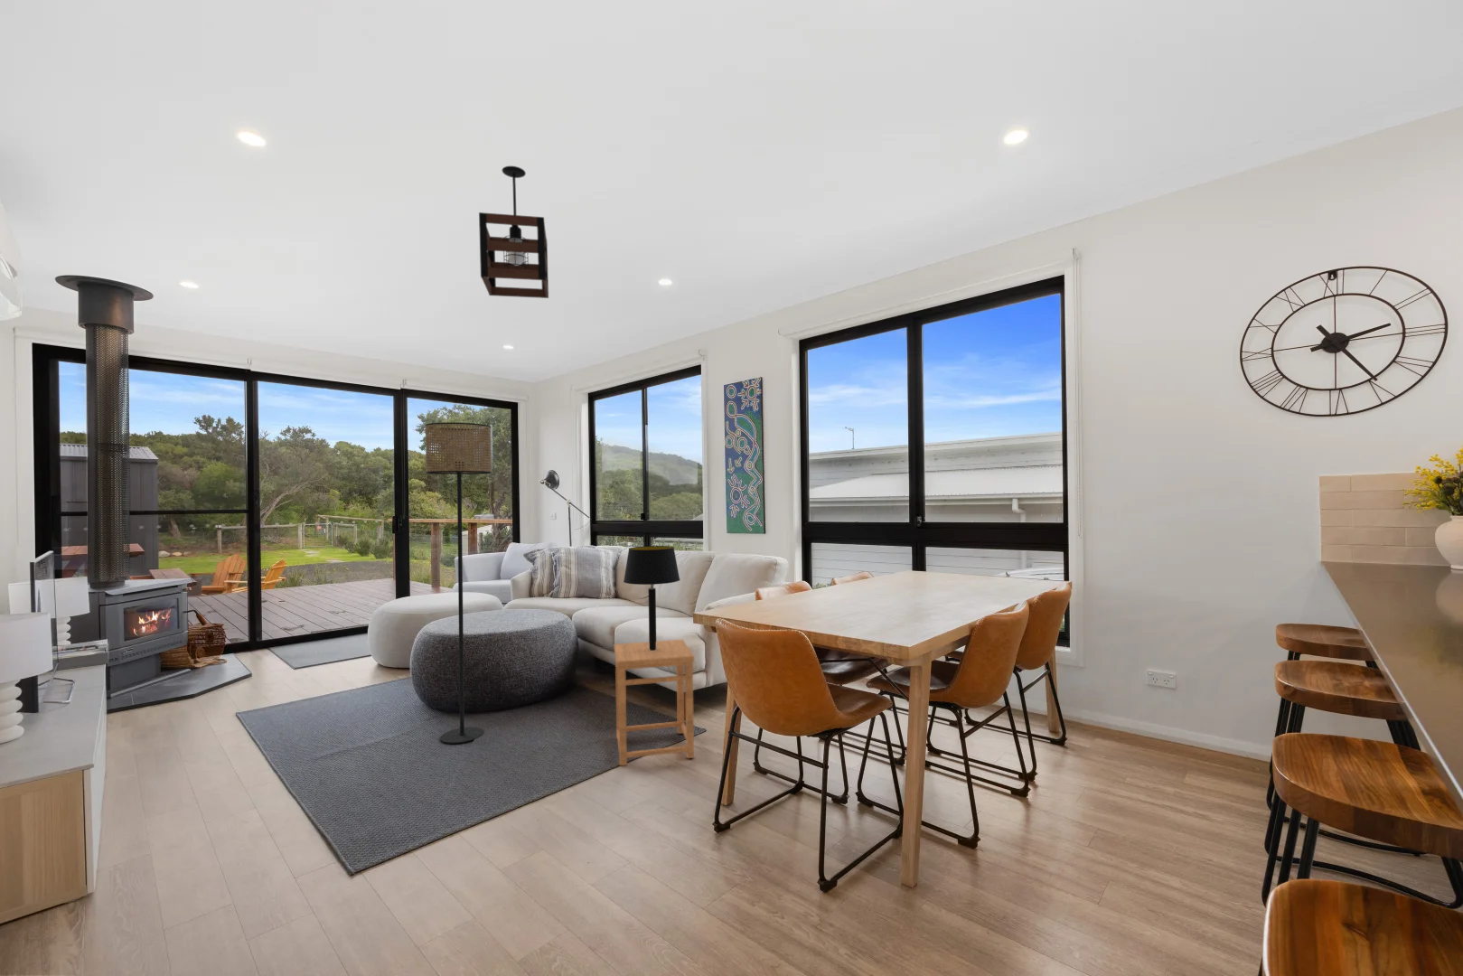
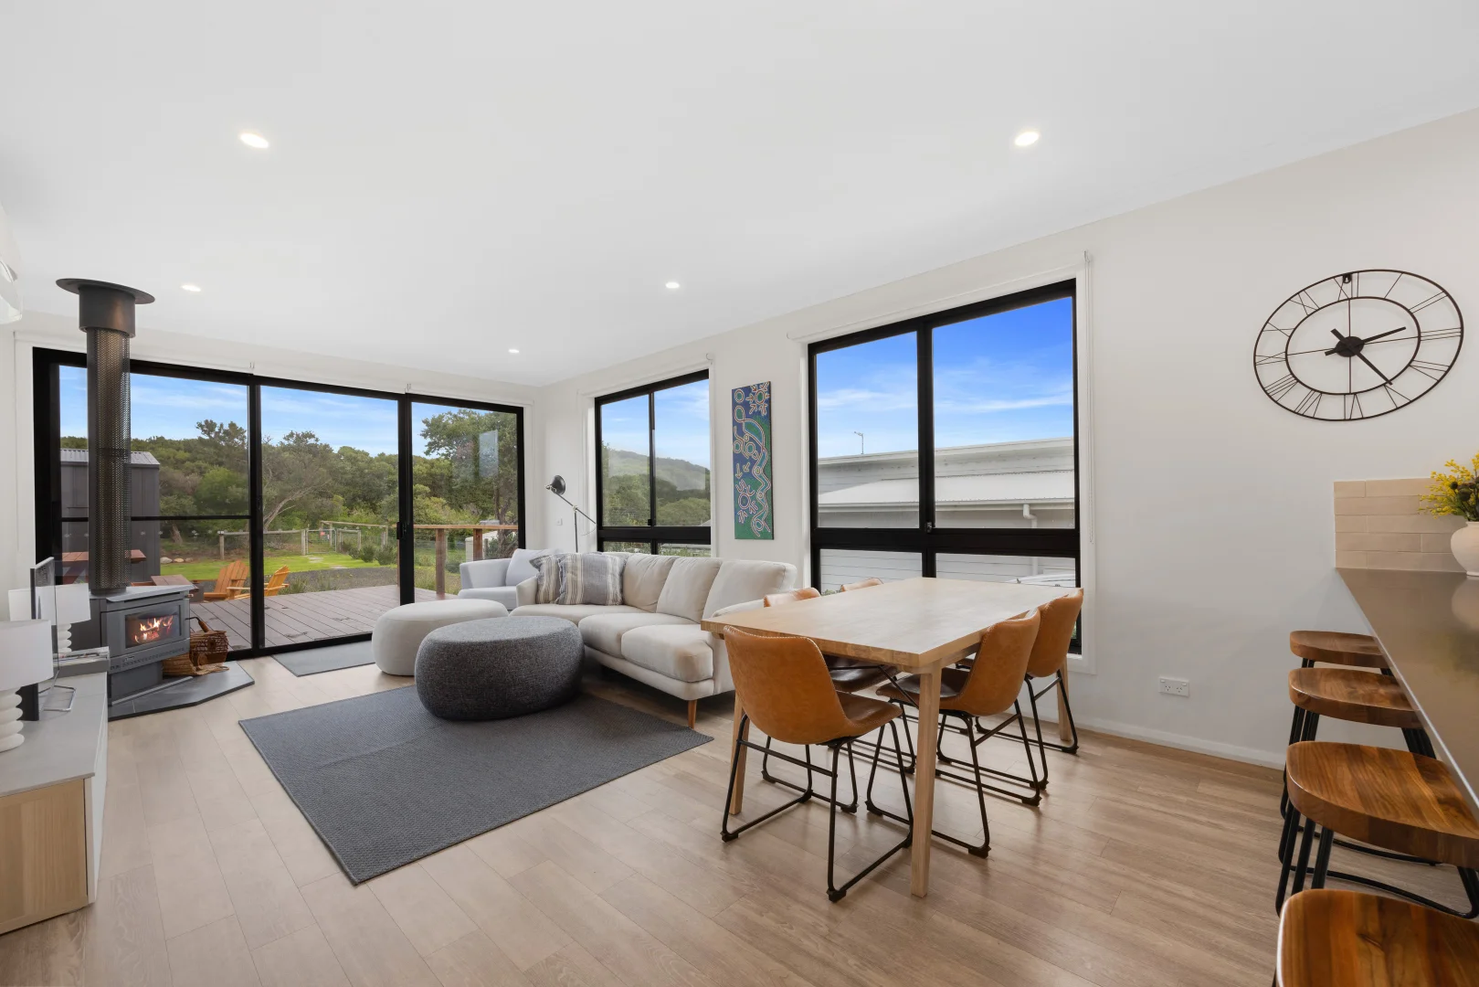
- floor lamp (460, 581)
- pendant light (515, 230)
- side table (653, 682)
- table lamp (651, 598)
